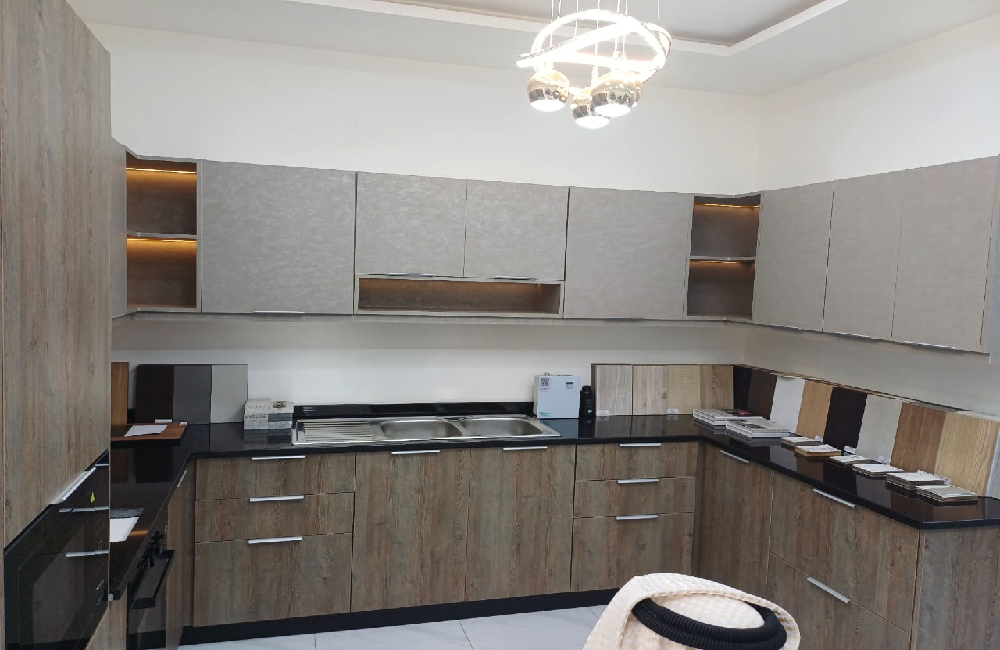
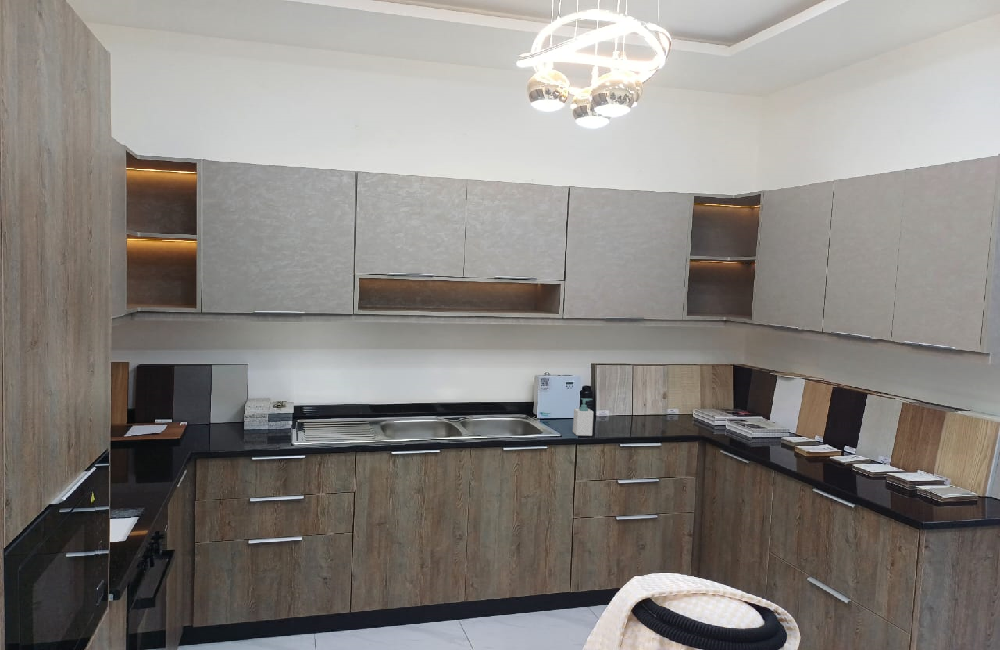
+ soap bottle (583, 416)
